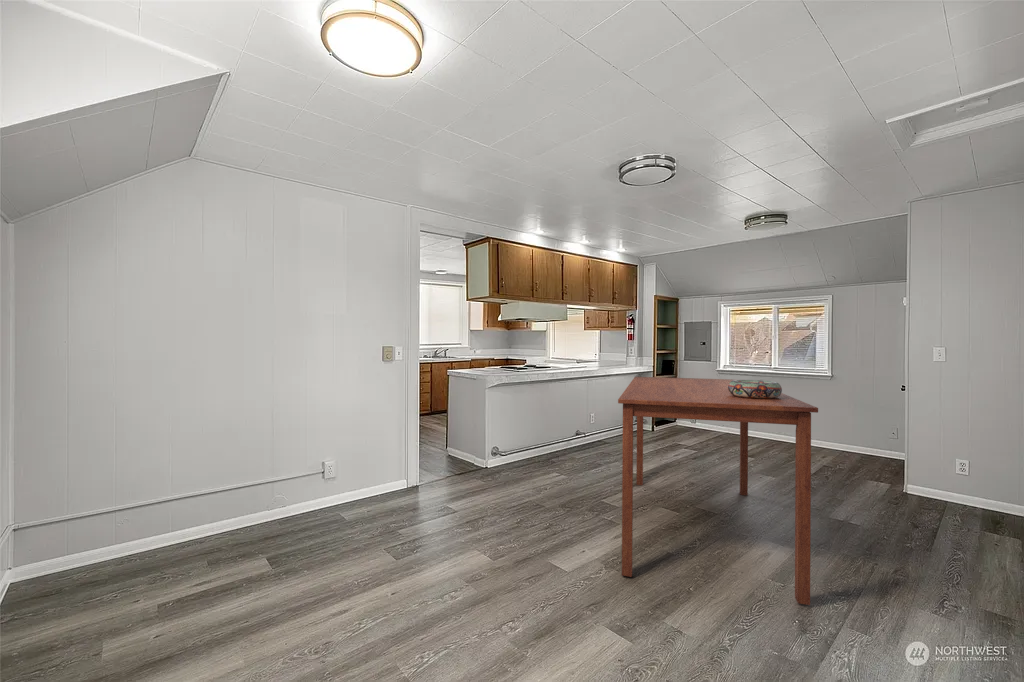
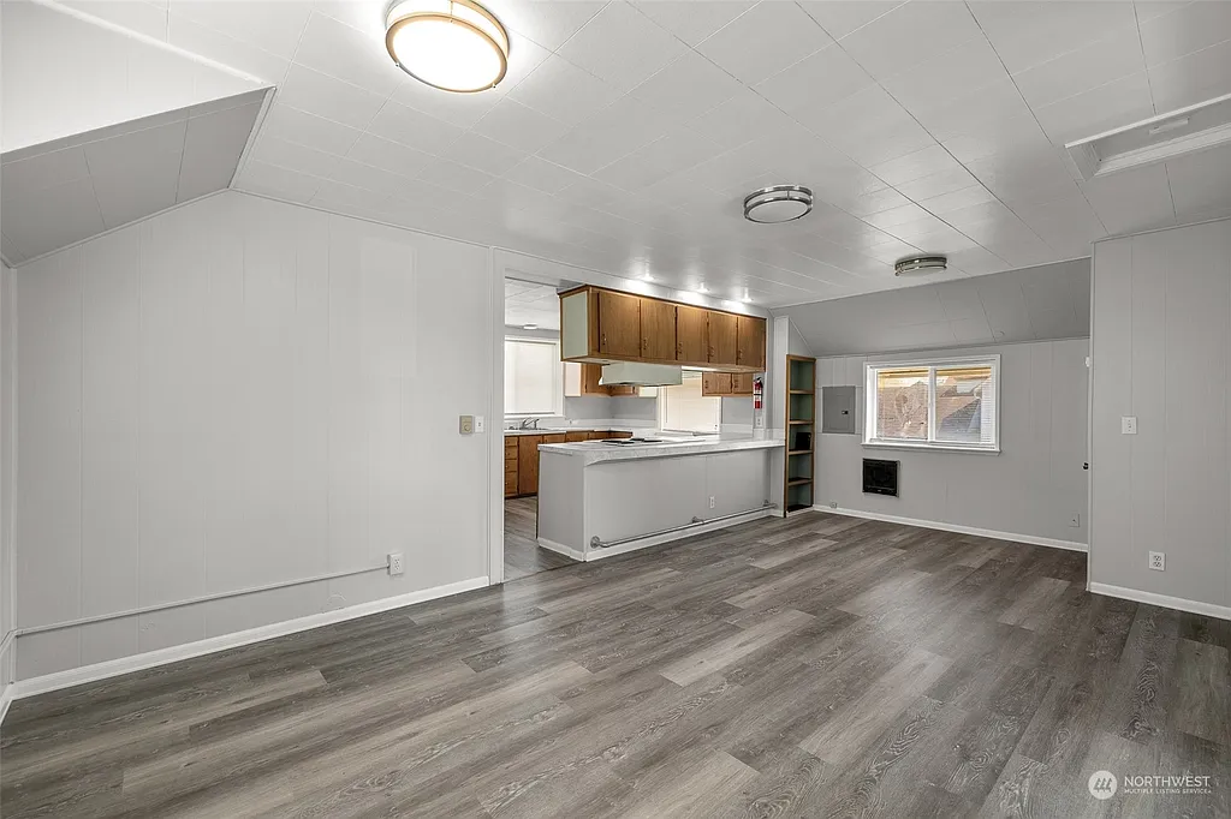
- dining table (697, 419)
- decorative bowl (754, 388)
